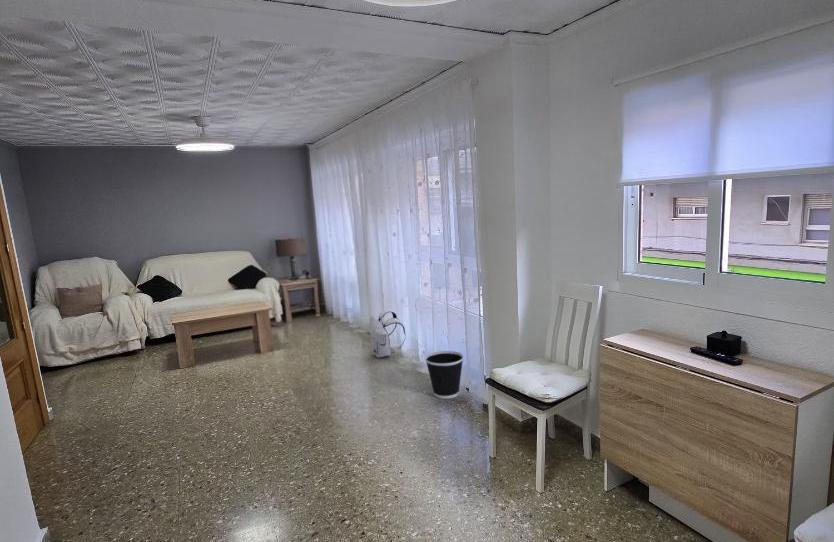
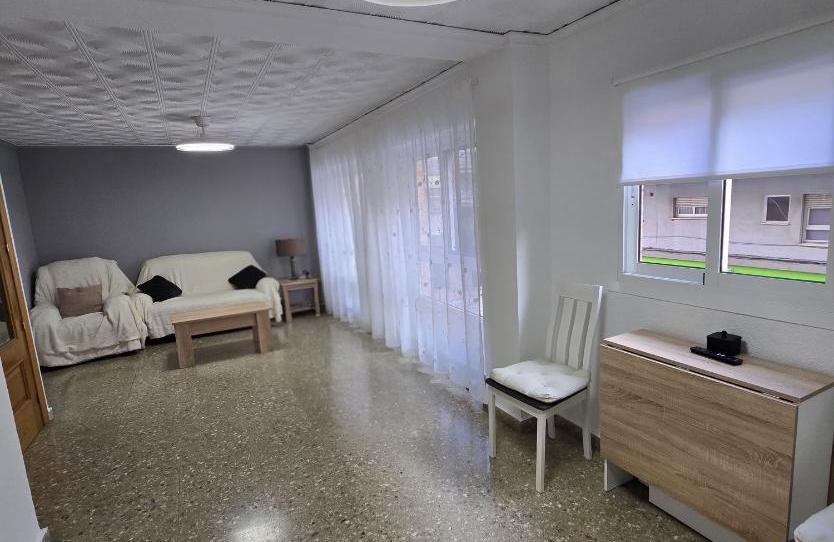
- backpack (386, 333)
- wastebasket (445, 375)
